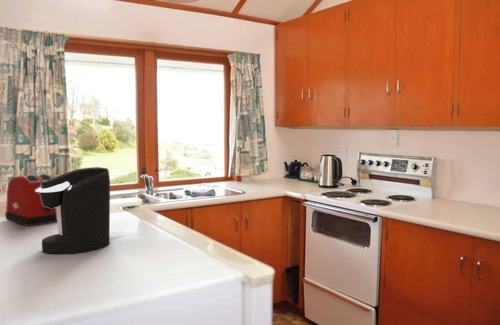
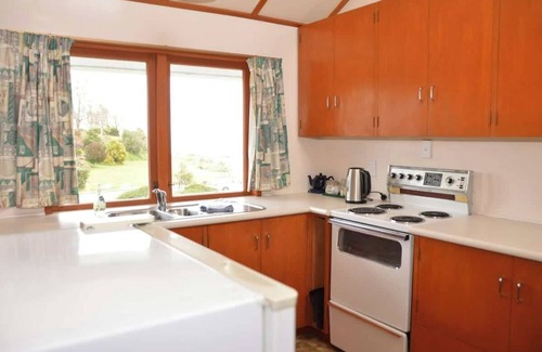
- coffee maker (74, 207)
- toaster (34, 197)
